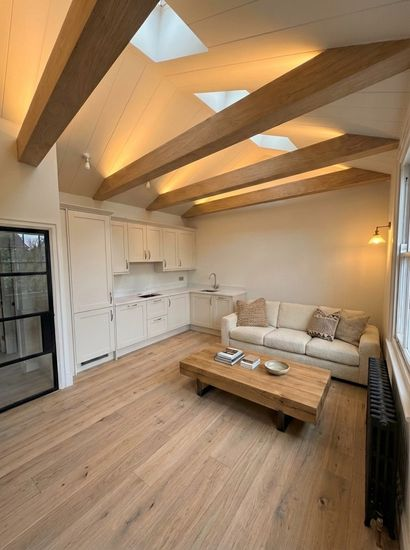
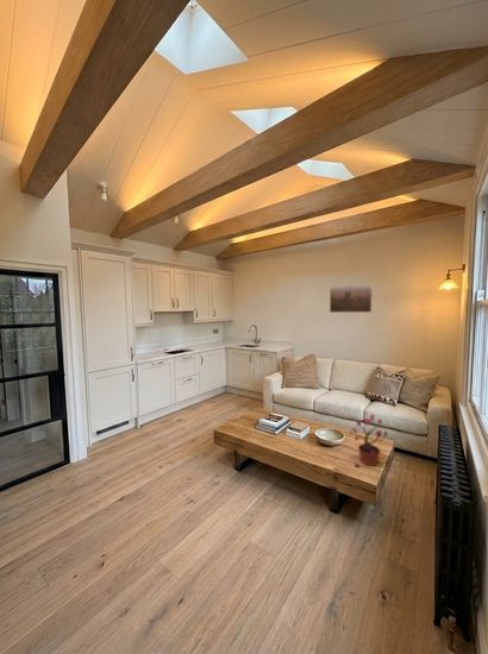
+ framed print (350, 298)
+ potted plant (367, 439)
